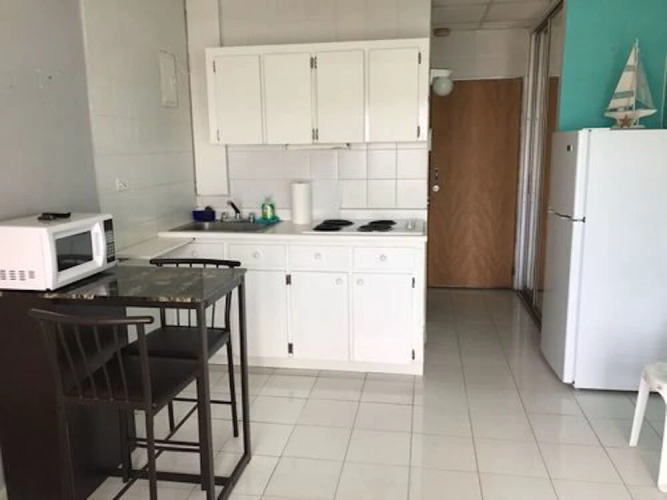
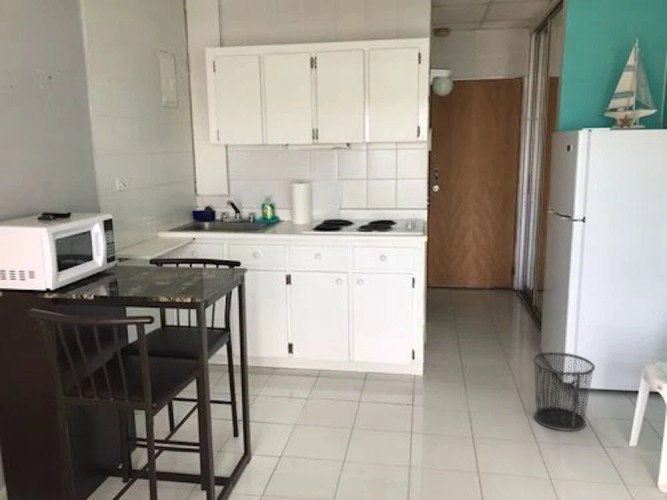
+ trash can (561, 391)
